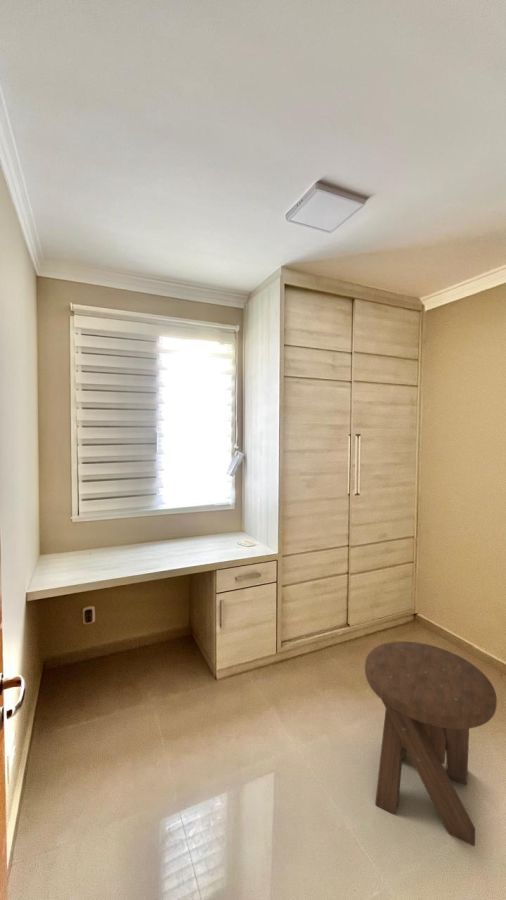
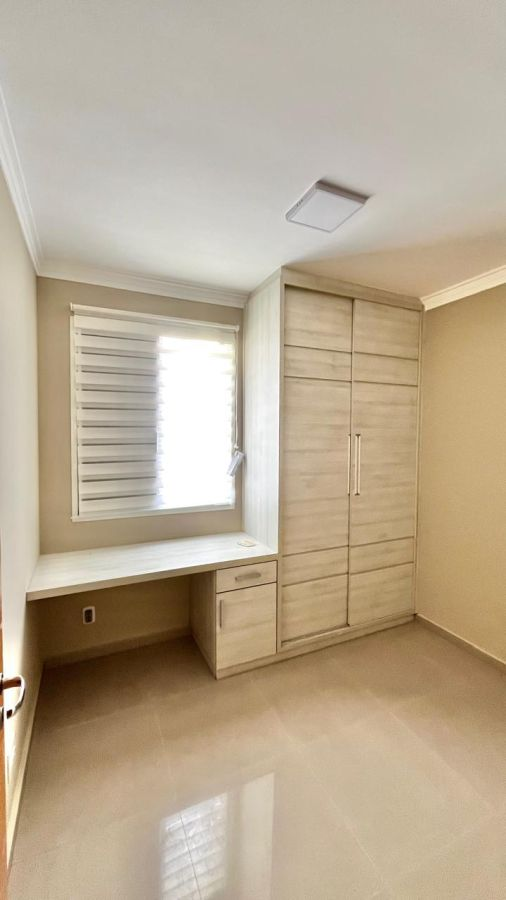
- music stool (424, 729)
